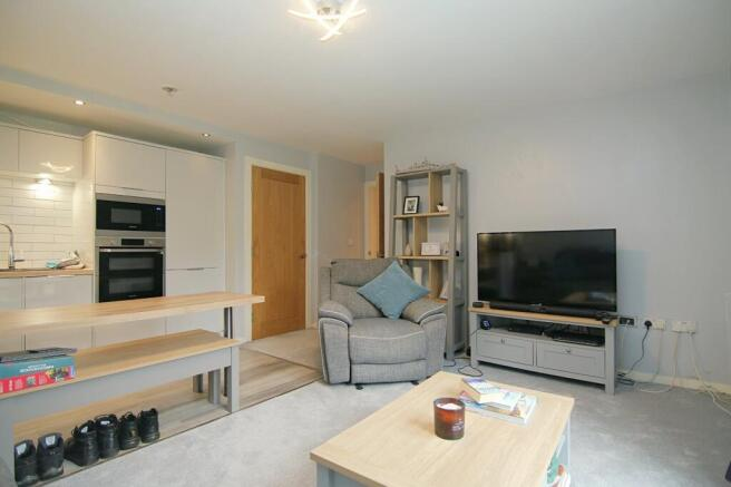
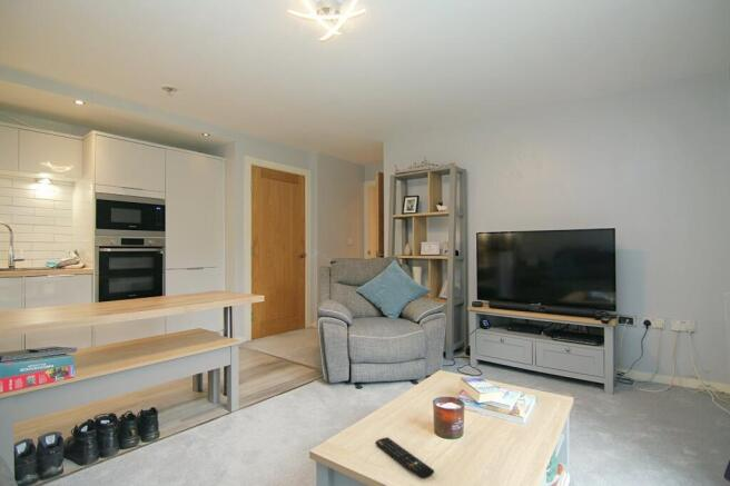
+ remote control (402, 456)
